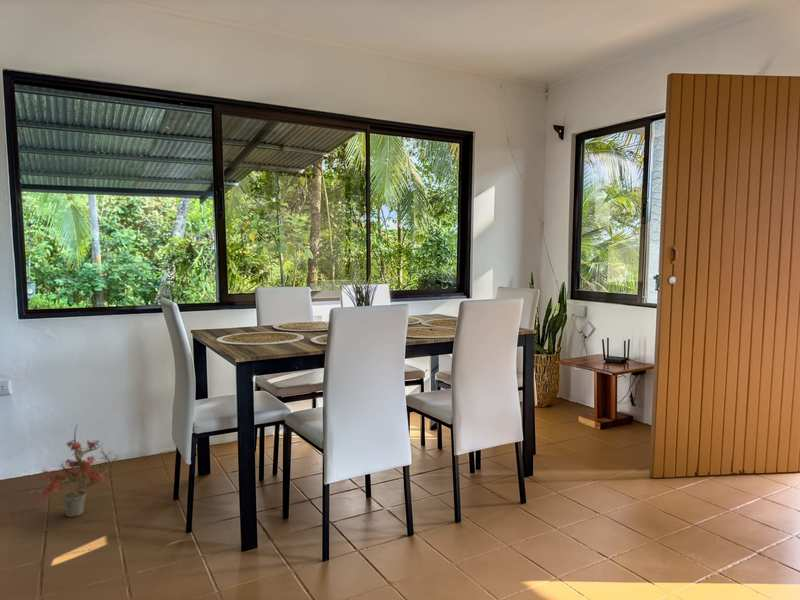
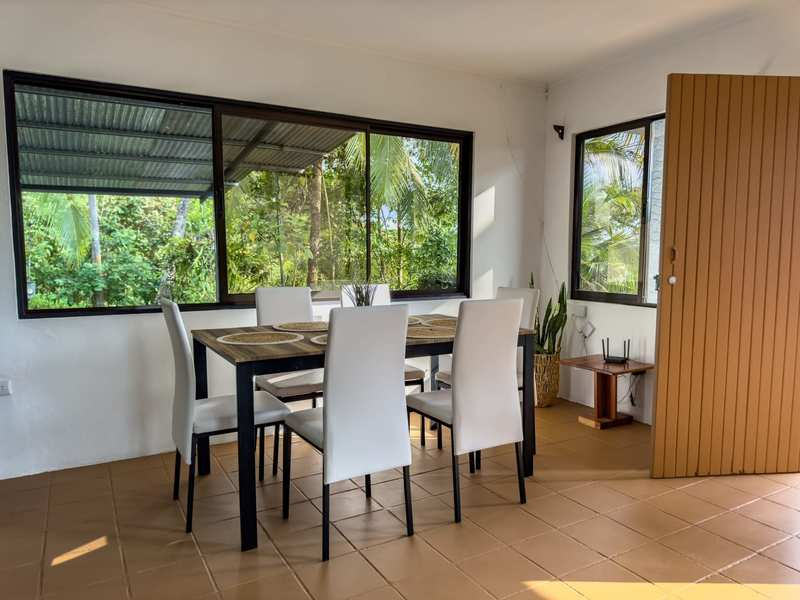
- potted plant (76, 467)
